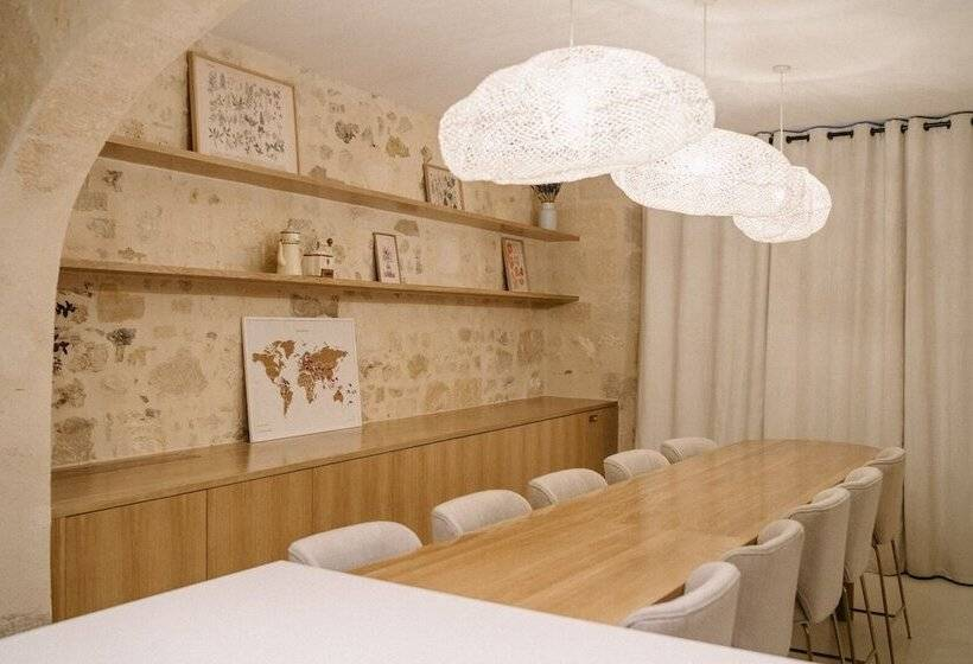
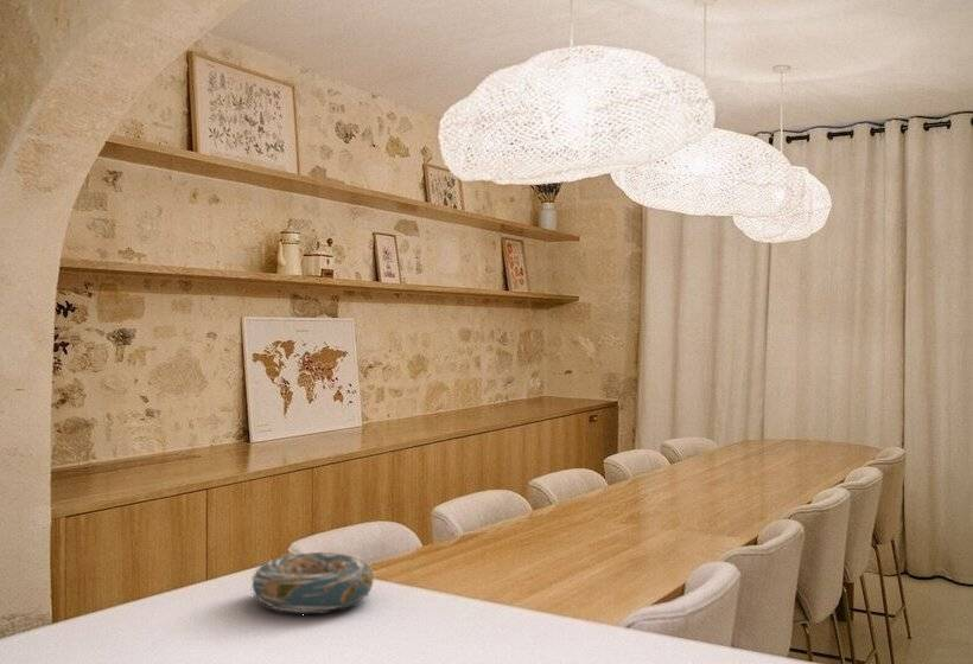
+ decorative bowl (313, 580)
